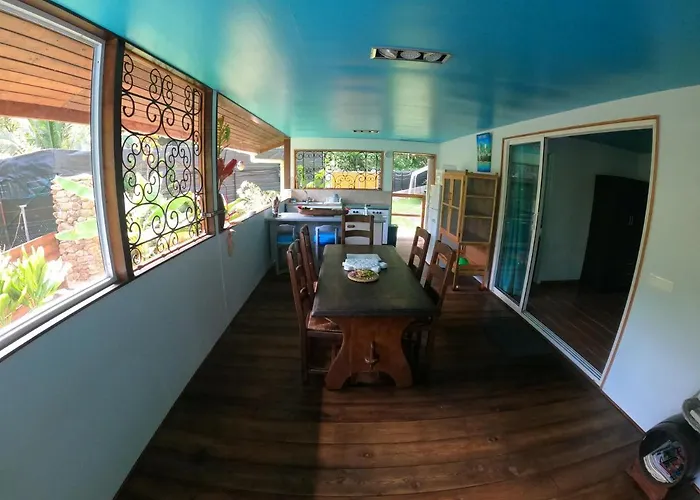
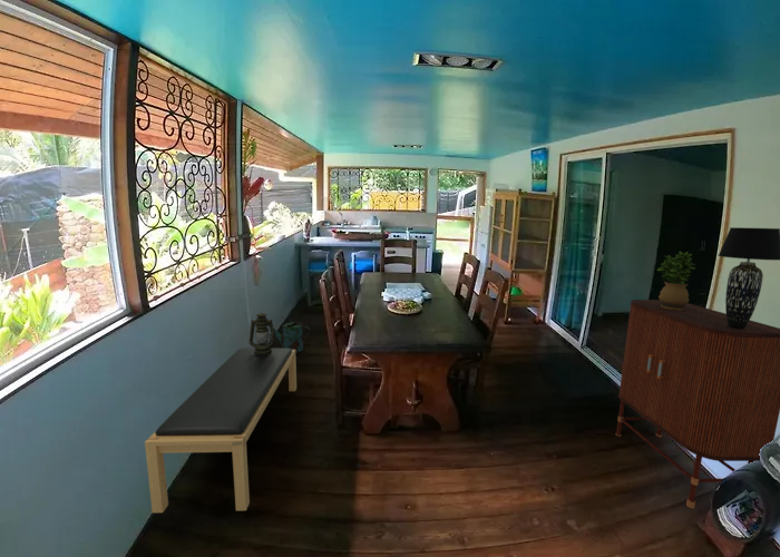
+ bar cabinet (681, 393)
+ lantern (262, 332)
+ bench (241, 407)
+ potted plant (675, 278)
+ table lamp (744, 278)
+ watering can (286, 334)
